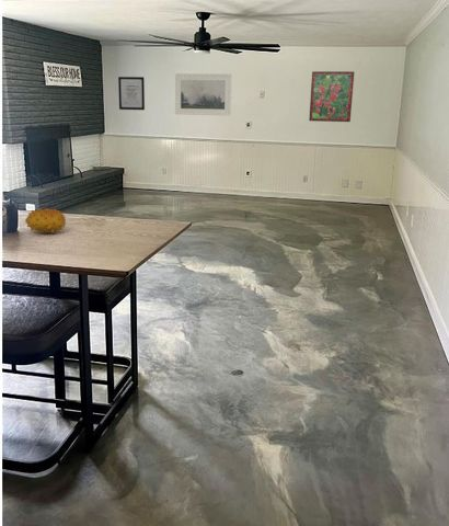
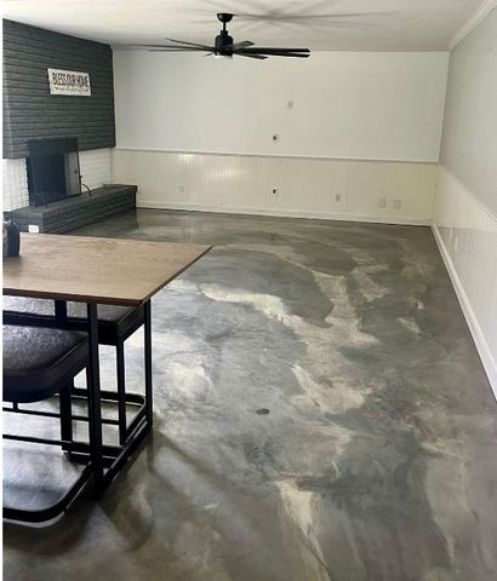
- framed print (203, 94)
- wall art (131, 93)
- fruit (45, 220)
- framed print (331, 96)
